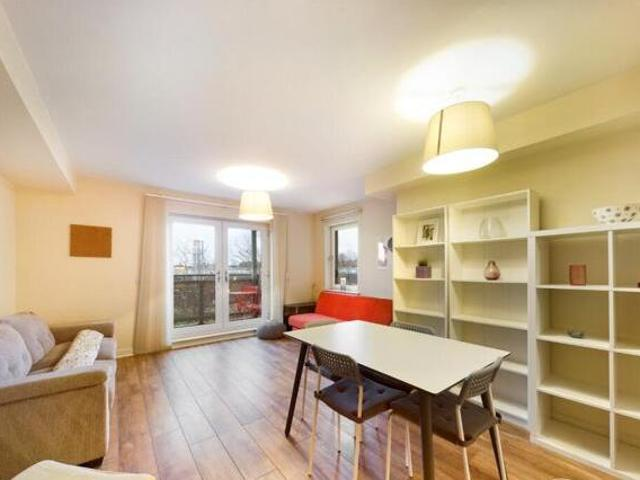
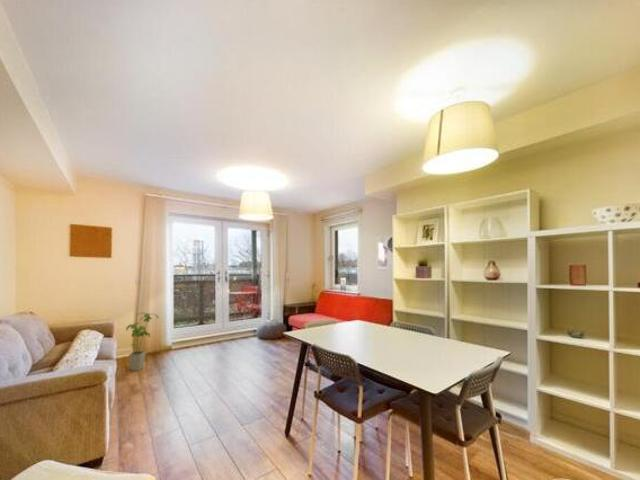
+ house plant (141, 340)
